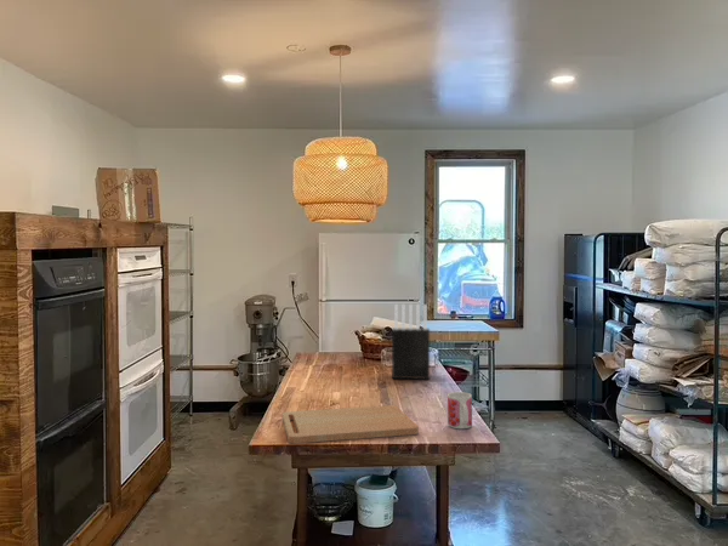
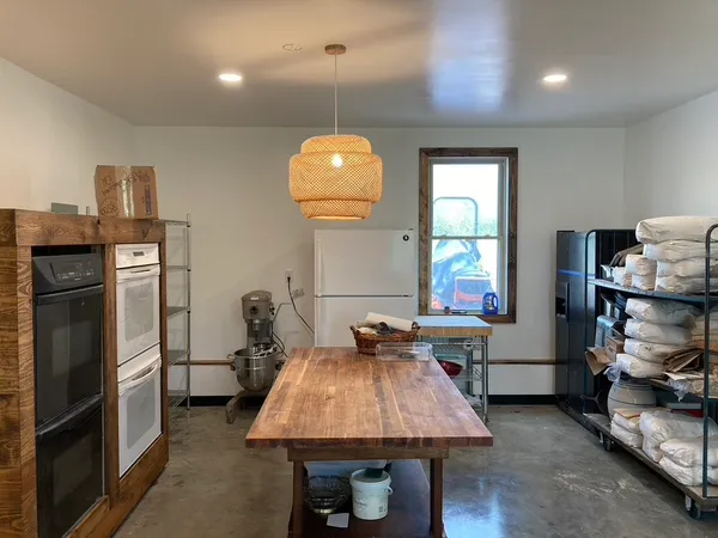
- cutting board (347, 422)
- mug (460, 411)
- knife block (410, 340)
